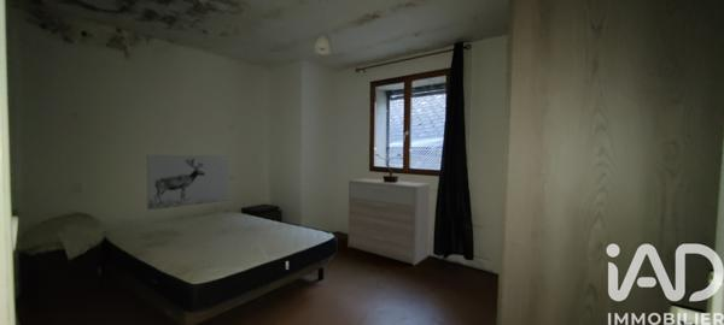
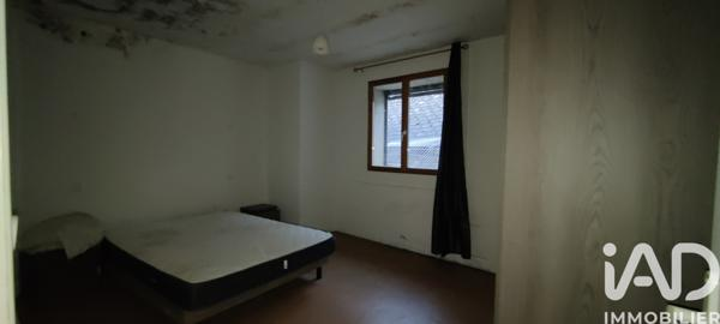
- sideboard (386, 217)
- wall art (192, 179)
- potted plant (387, 165)
